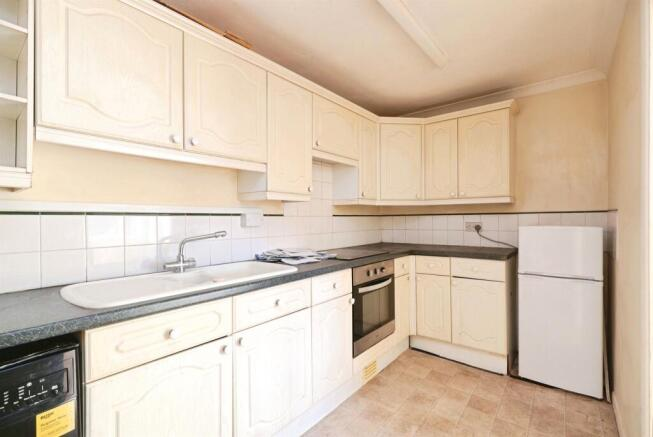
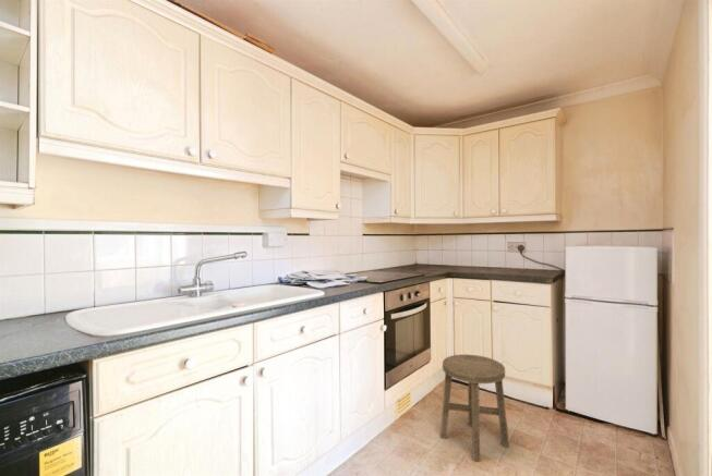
+ stool (473, 402)
